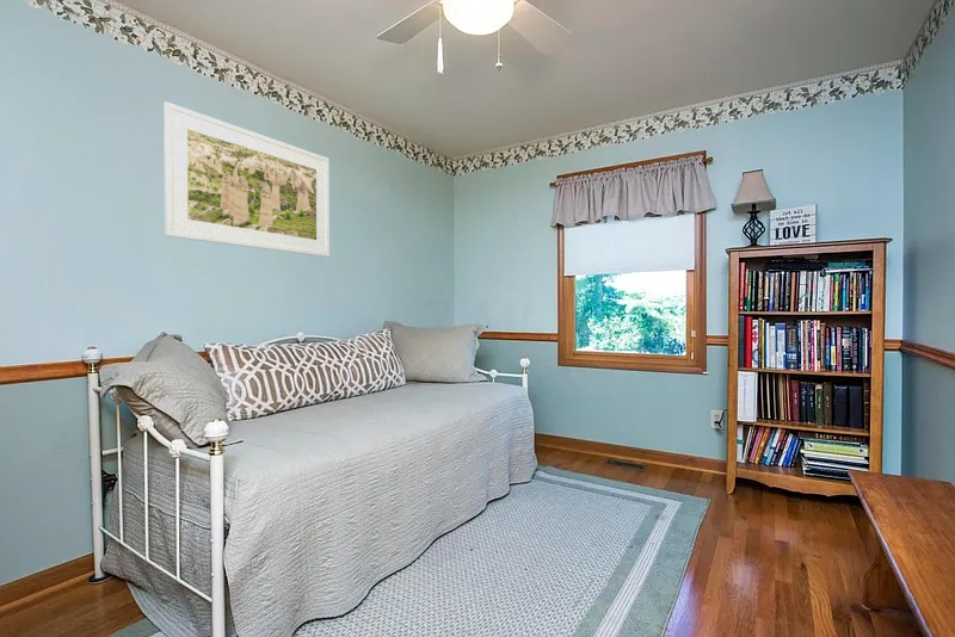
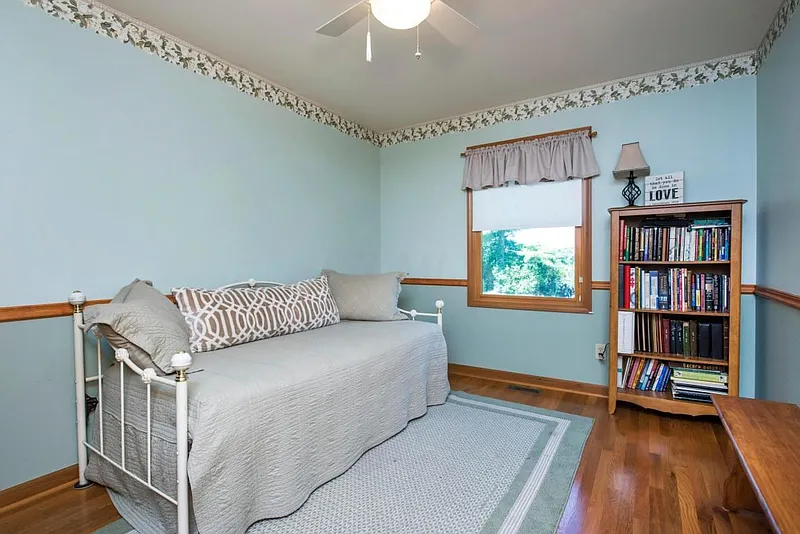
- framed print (259, 191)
